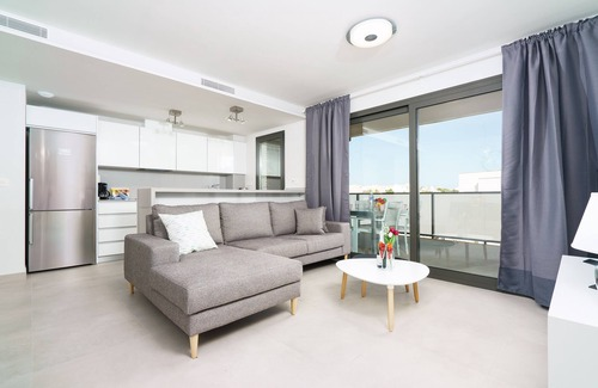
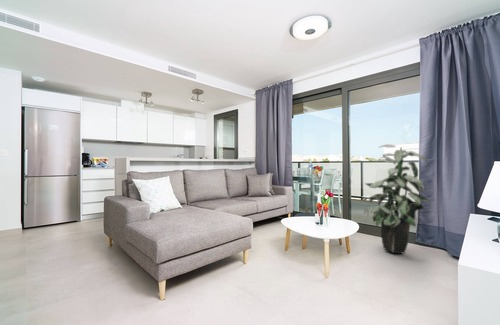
+ indoor plant (394, 197)
